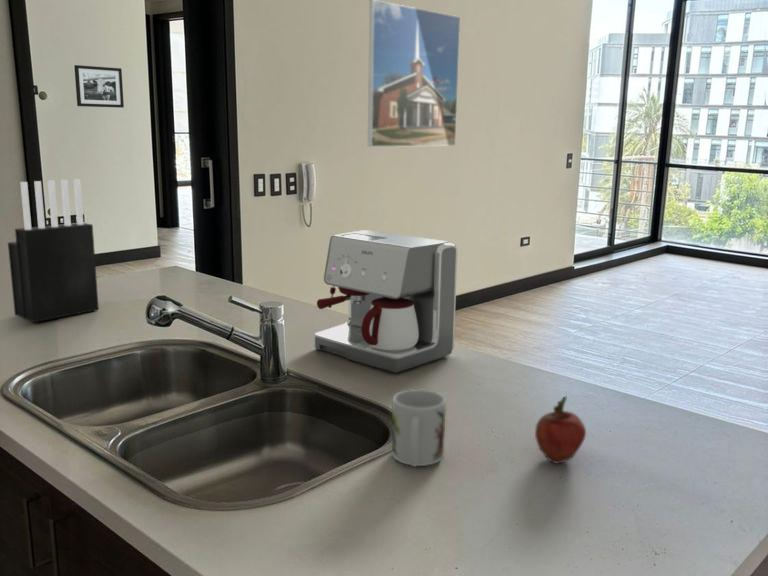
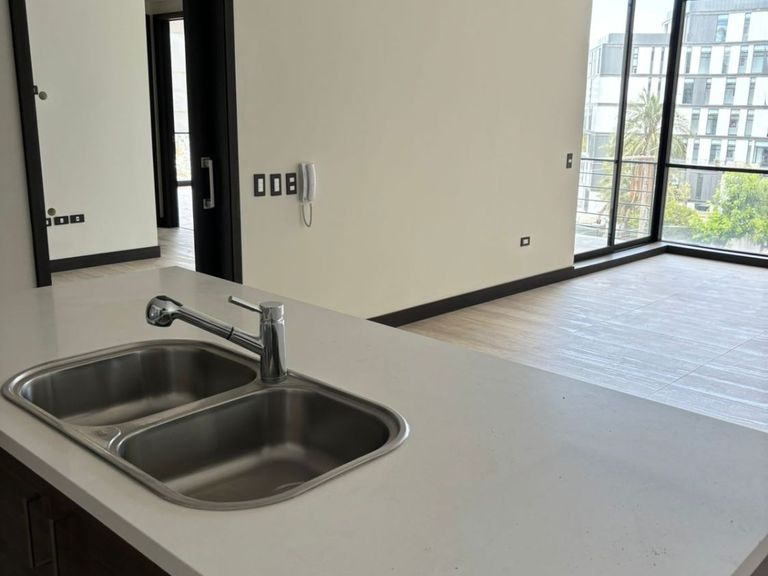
- coffee maker (384, 295)
- mug (417, 431)
- fruit (560, 428)
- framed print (415, 78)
- picture frame (99, 87)
- knife block (49, 247)
